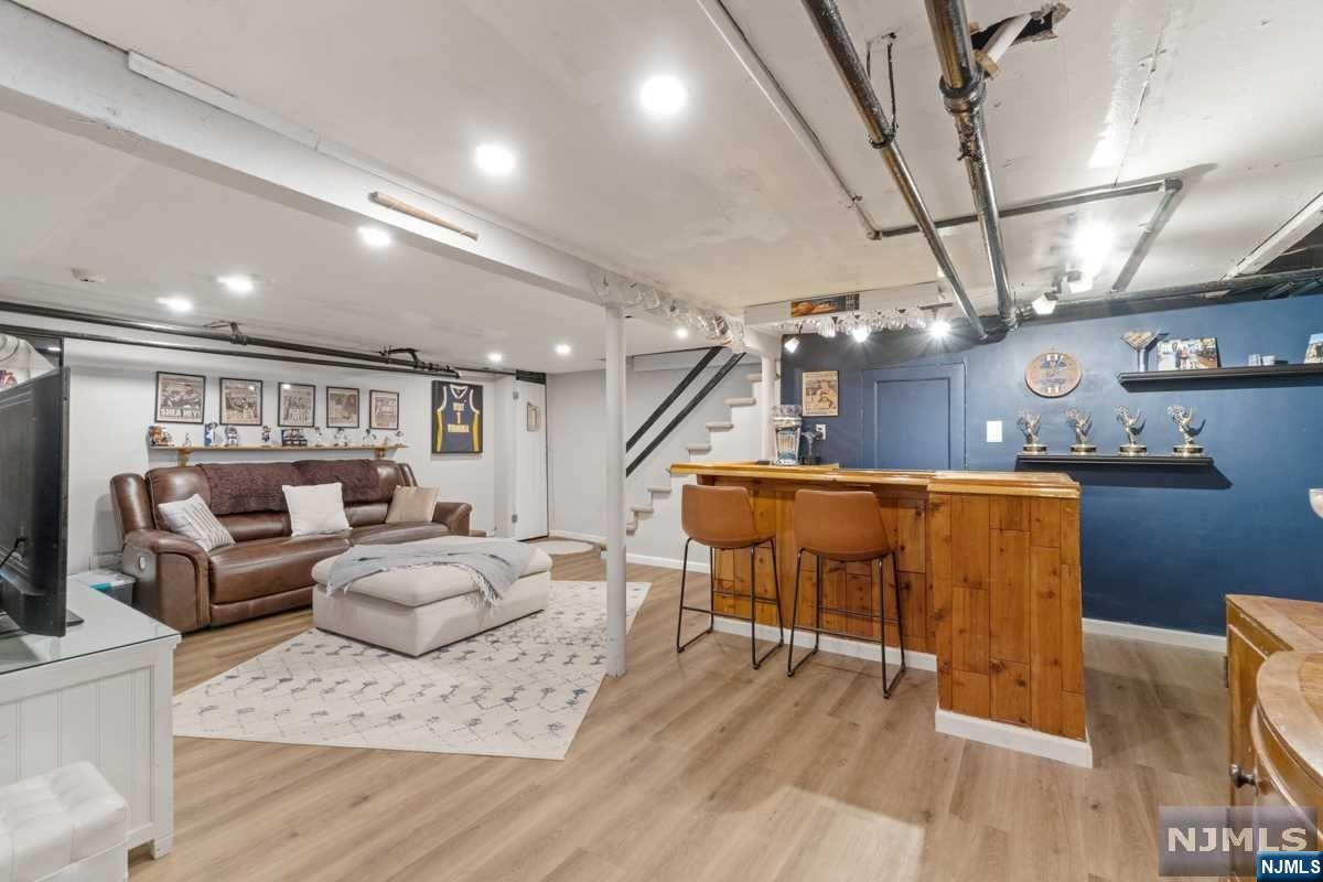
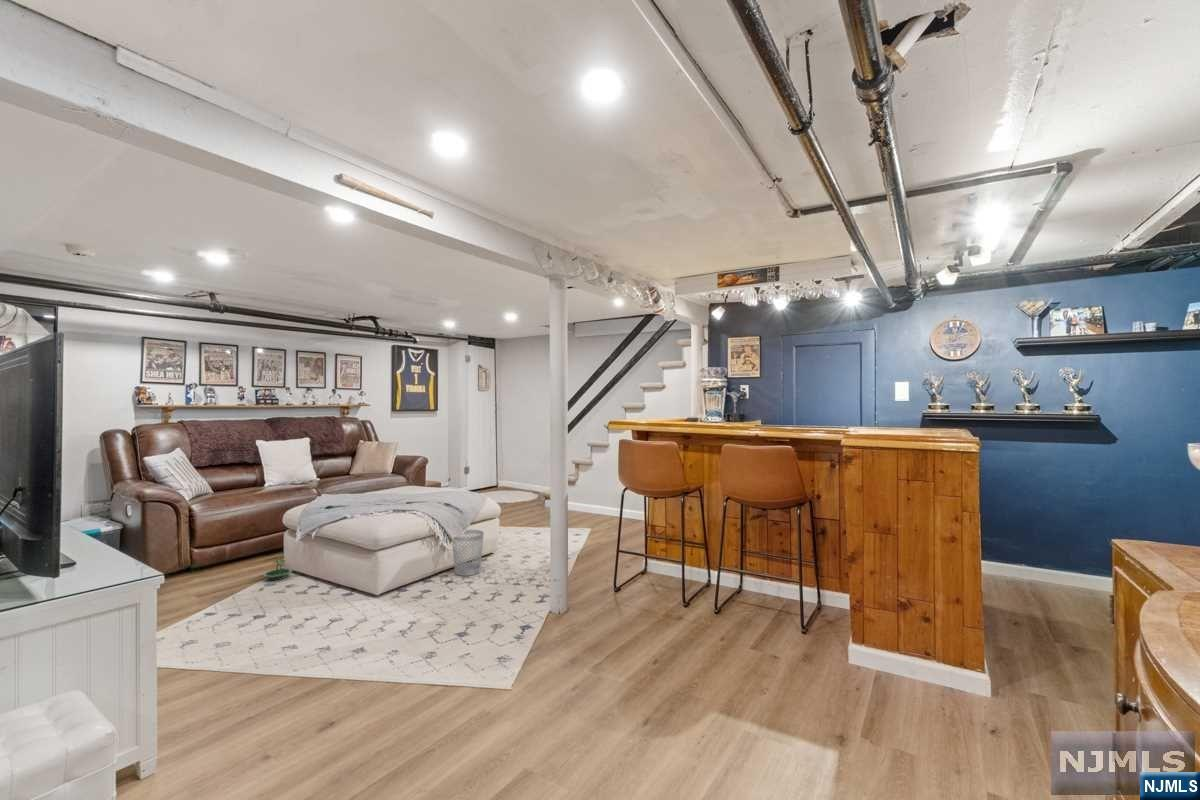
+ wastebasket (467, 552)
+ terrarium (276, 558)
